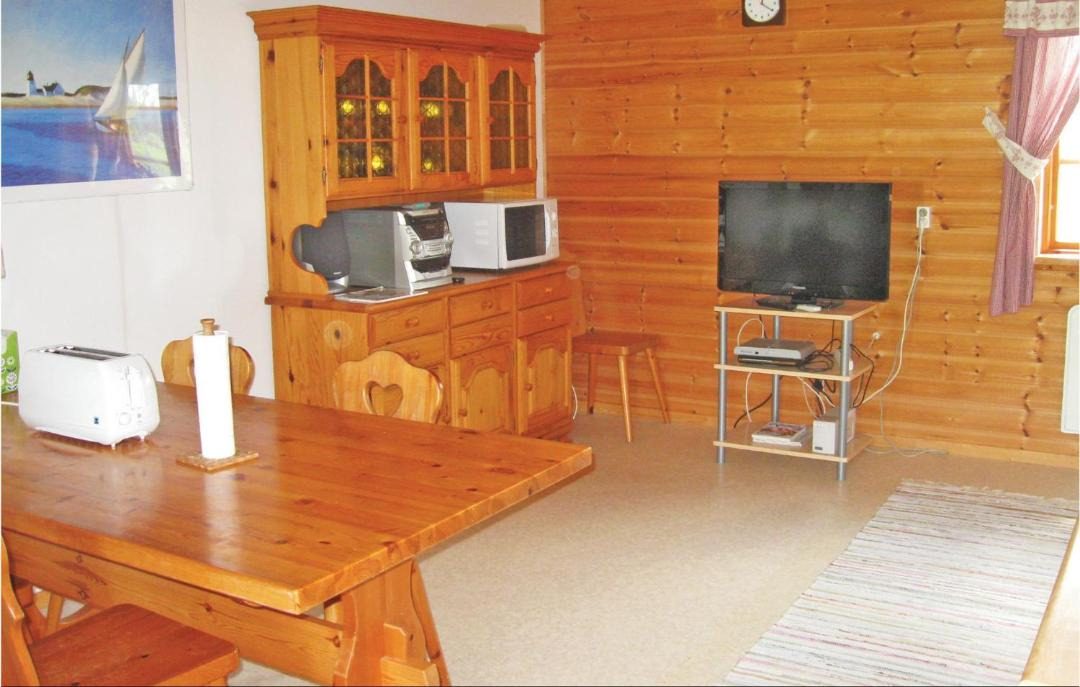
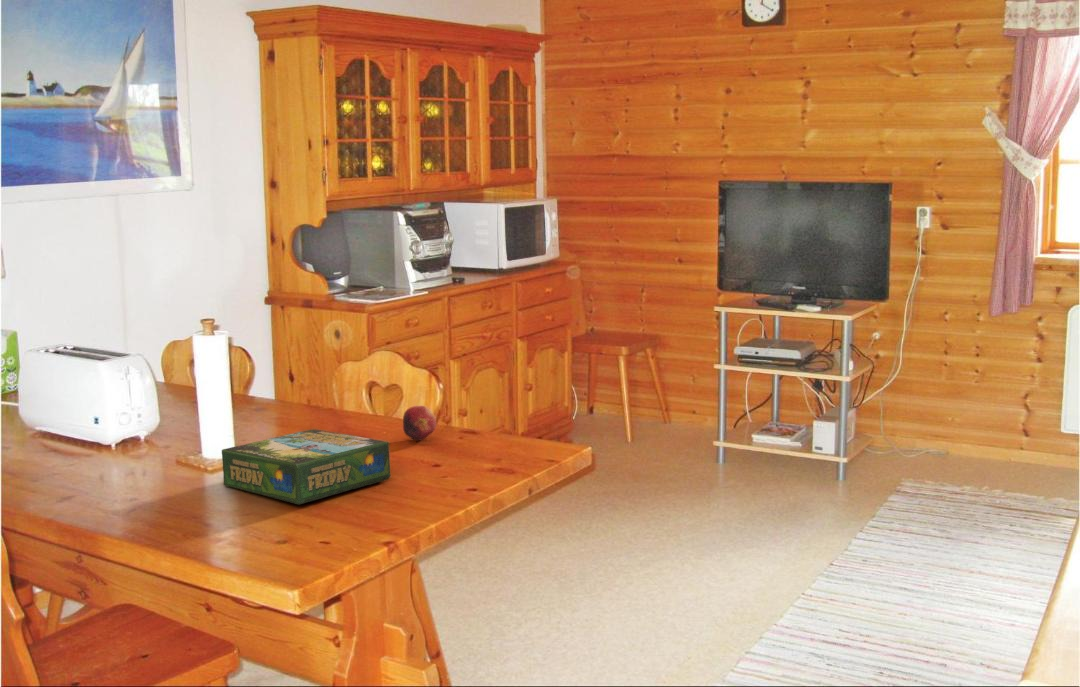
+ fruit (418, 423)
+ board game (306, 463)
